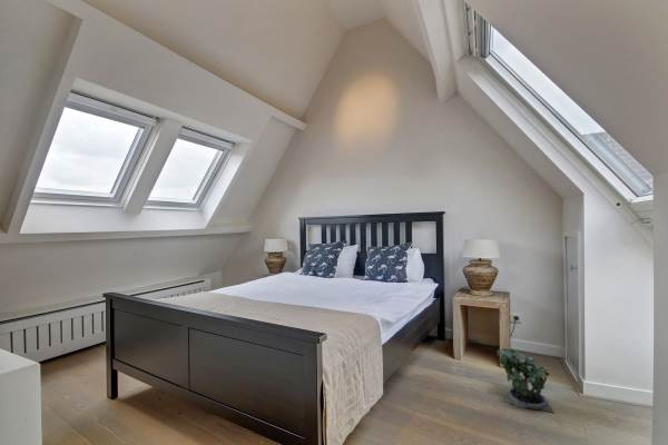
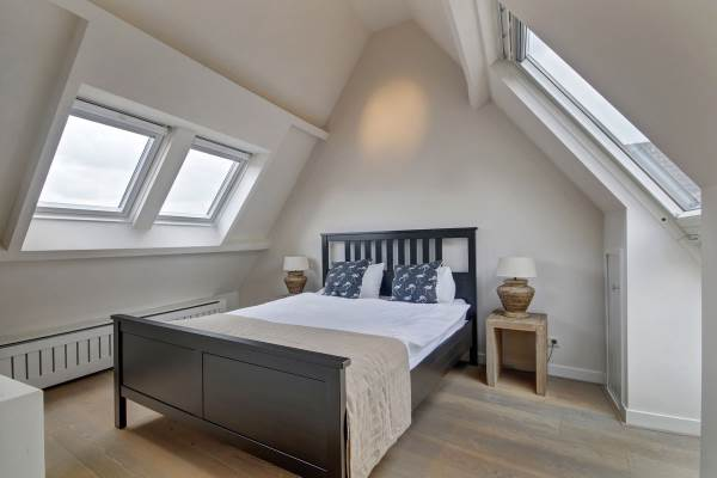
- potted plant (522, 374)
